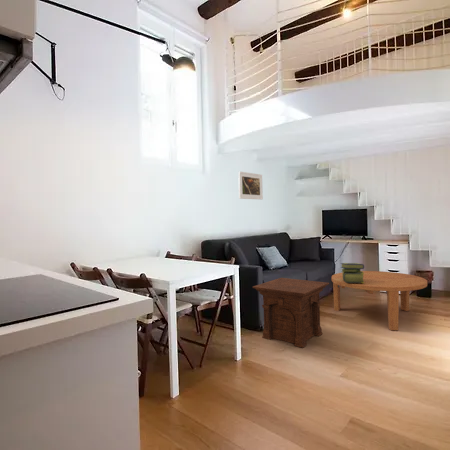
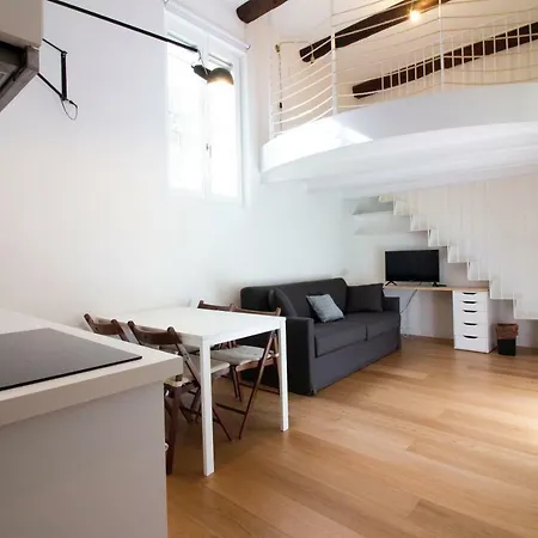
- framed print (251, 186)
- coffee table (372, 293)
- side table (291, 310)
- stack of books (351, 271)
